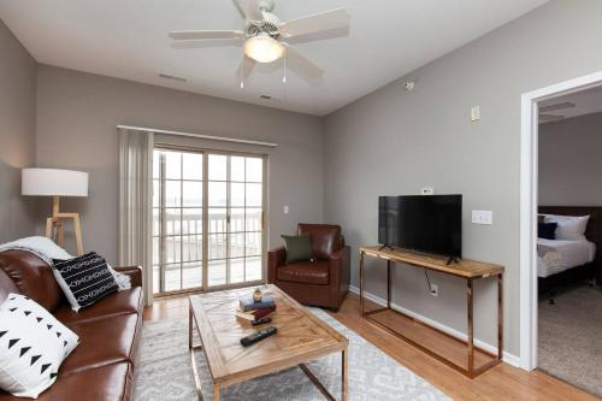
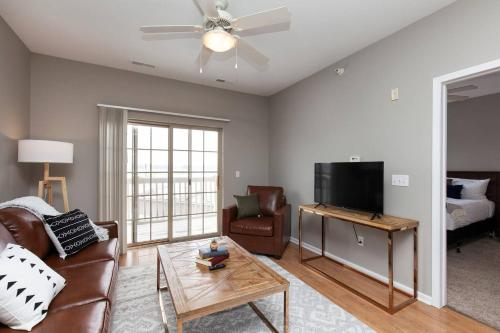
- remote control (259, 335)
